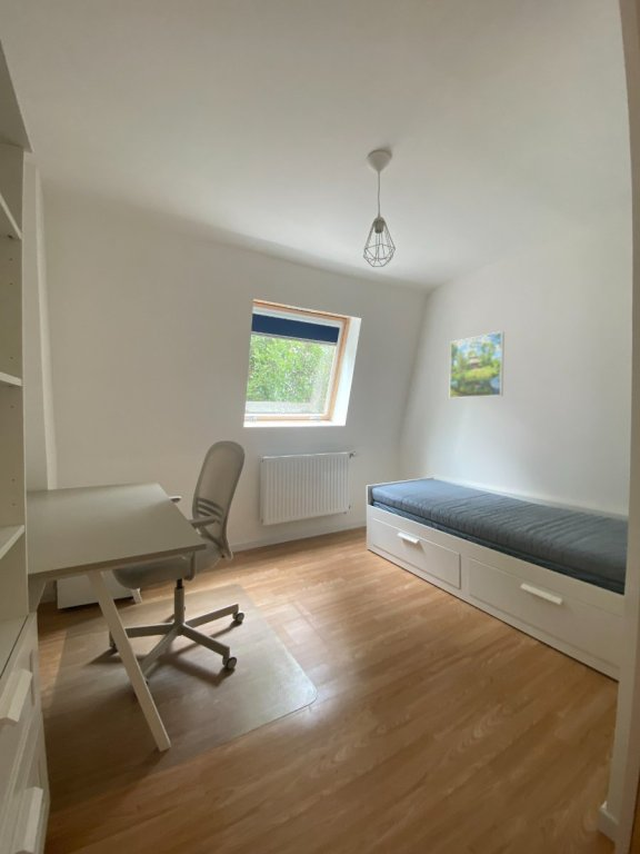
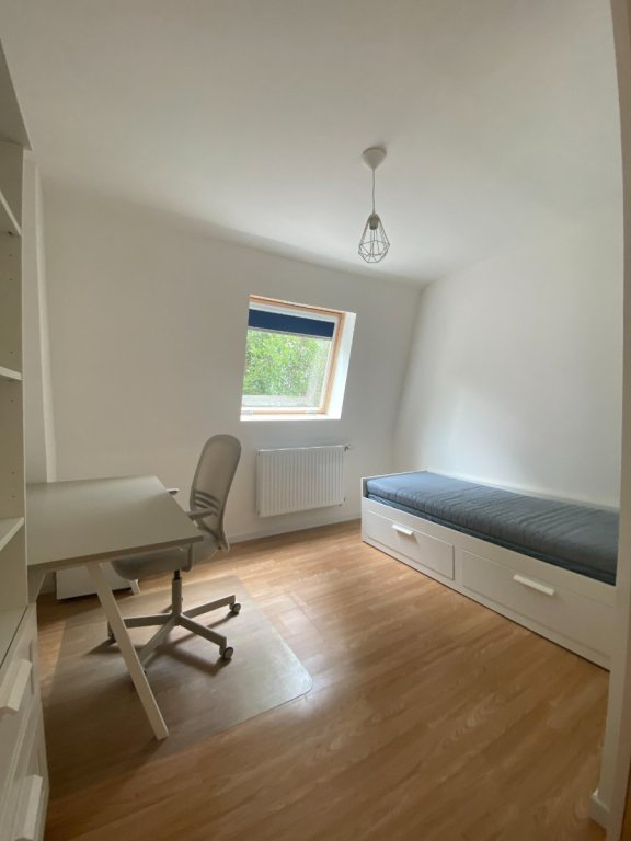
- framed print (474, 367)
